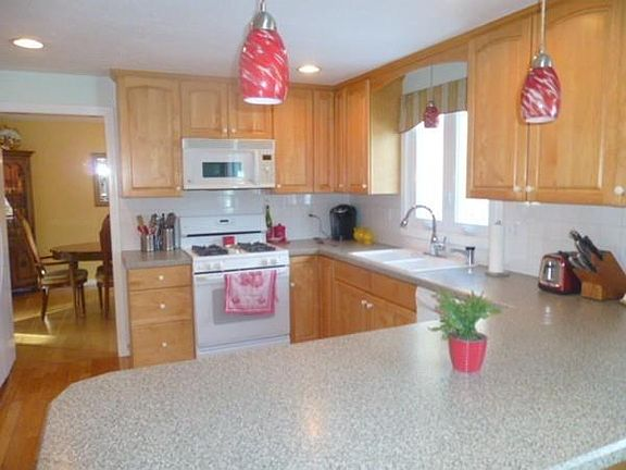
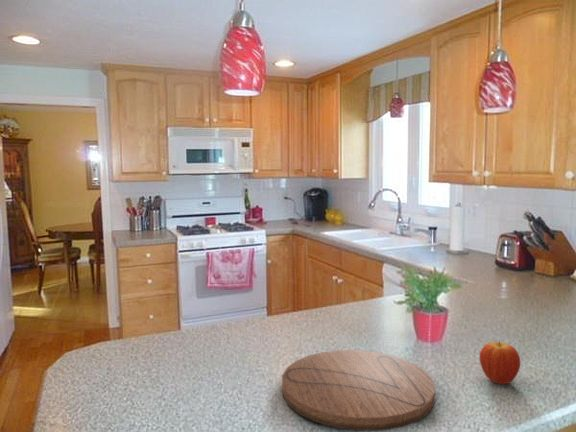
+ fruit (500, 360)
+ cutting board (356, 383)
